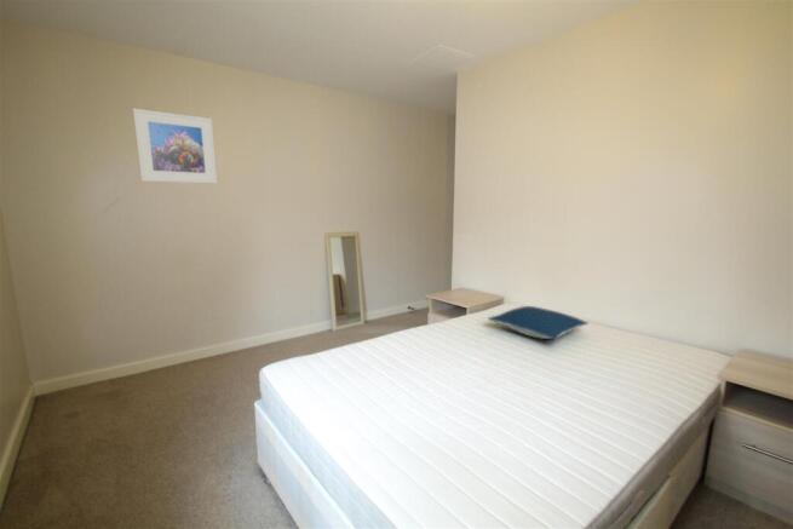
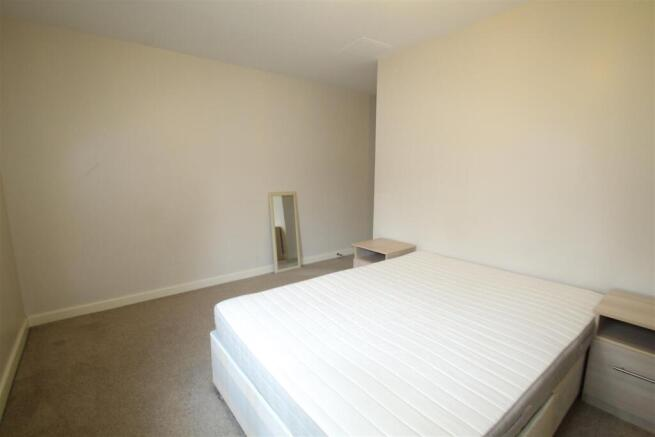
- pillow (538, 321)
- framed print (177, 148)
